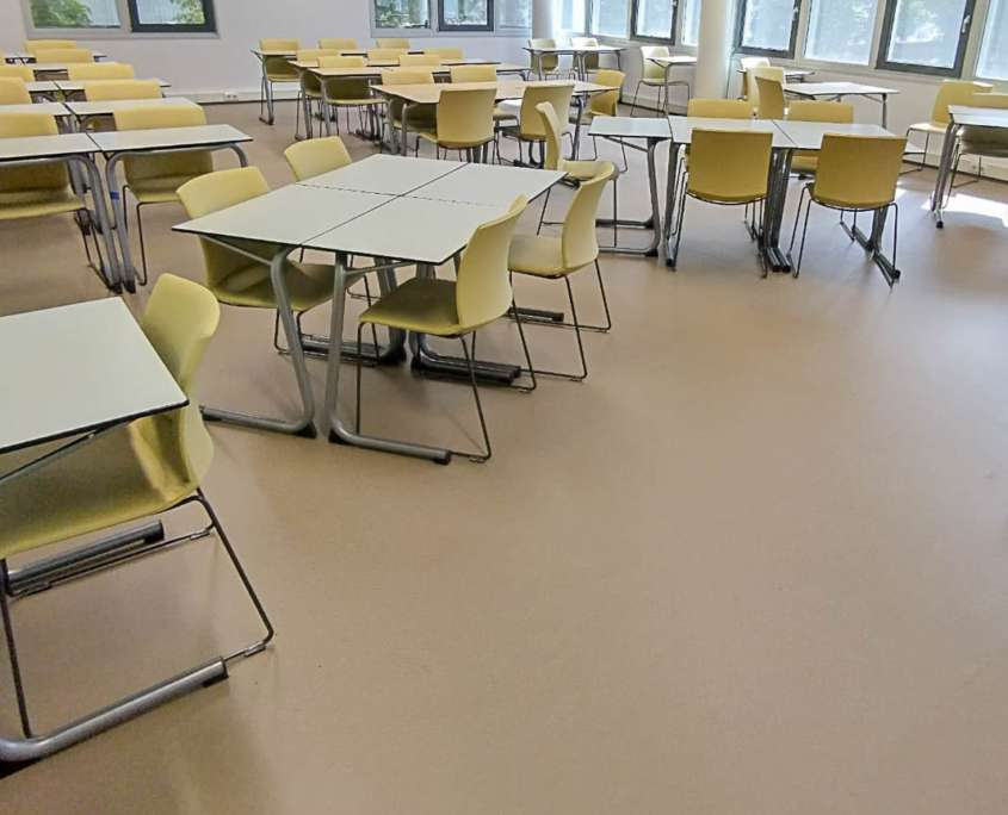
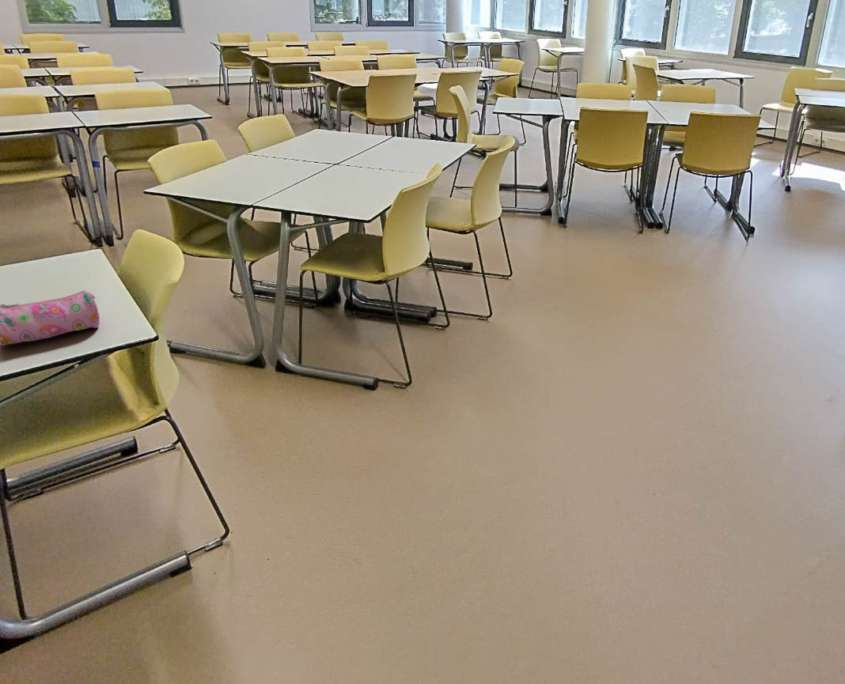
+ pencil case (45, 317)
